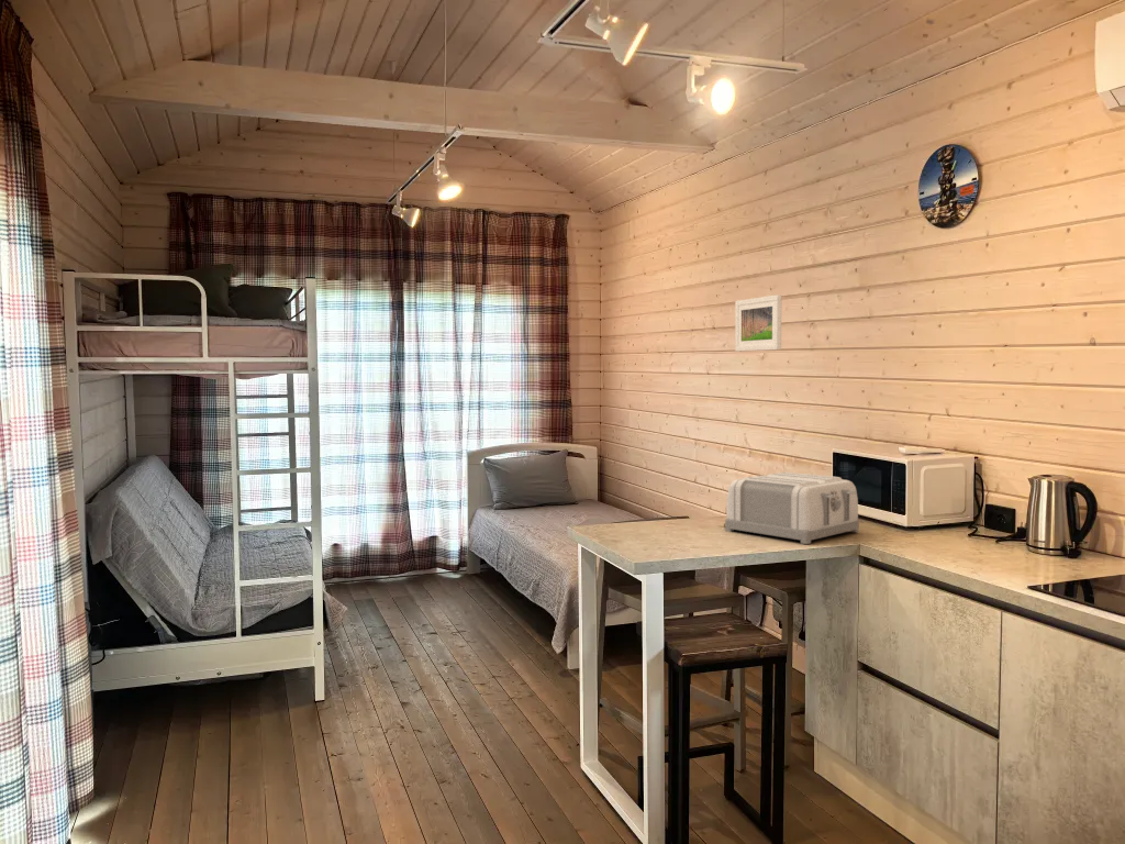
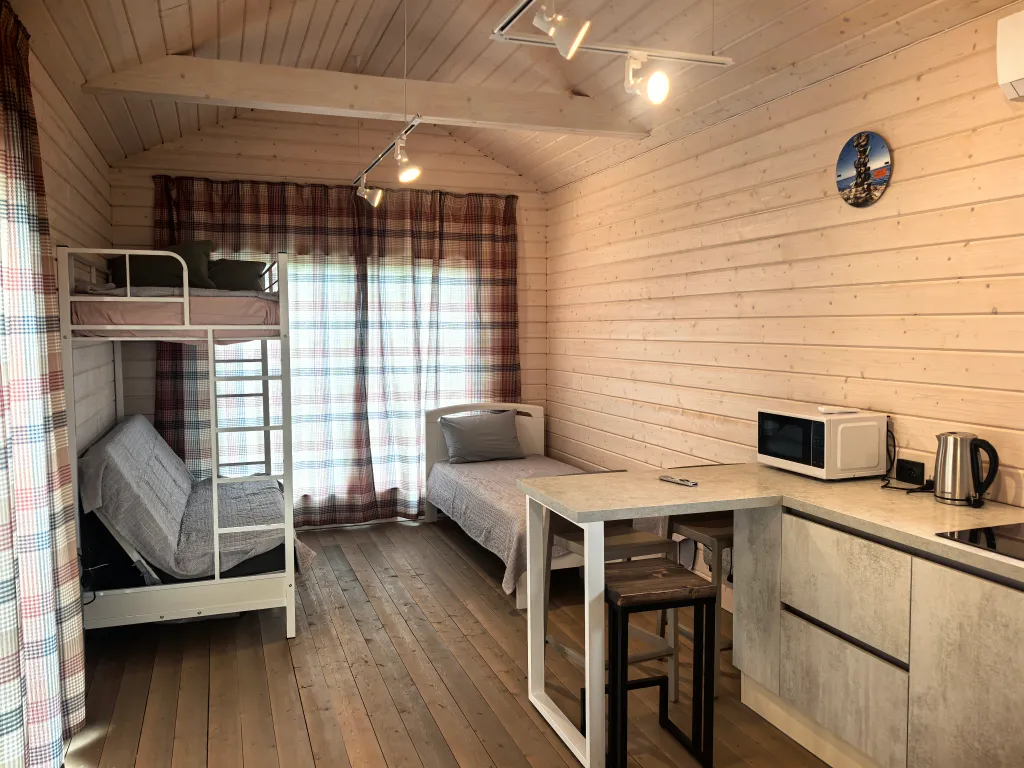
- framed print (757, 324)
- toaster (795, 504)
